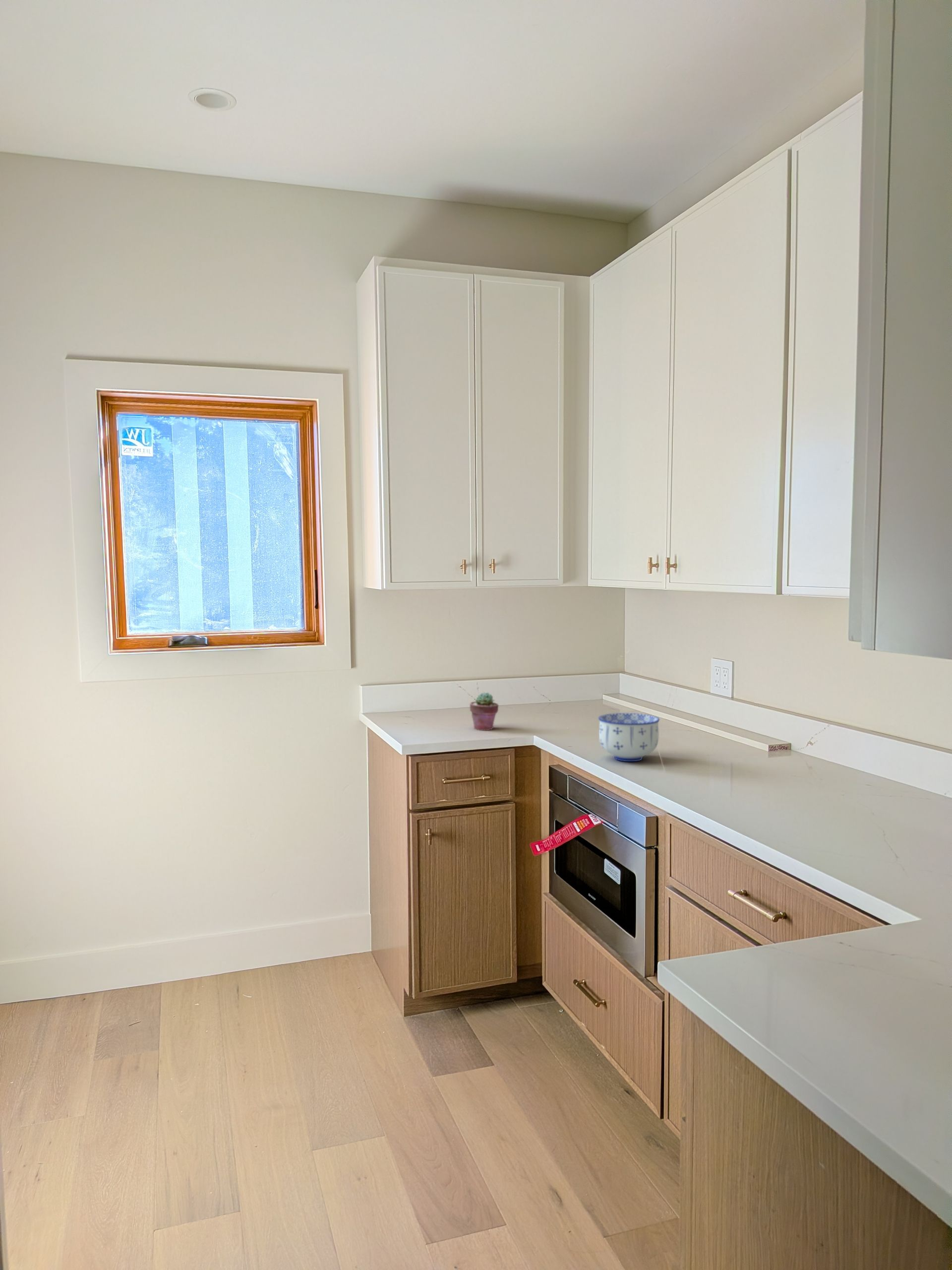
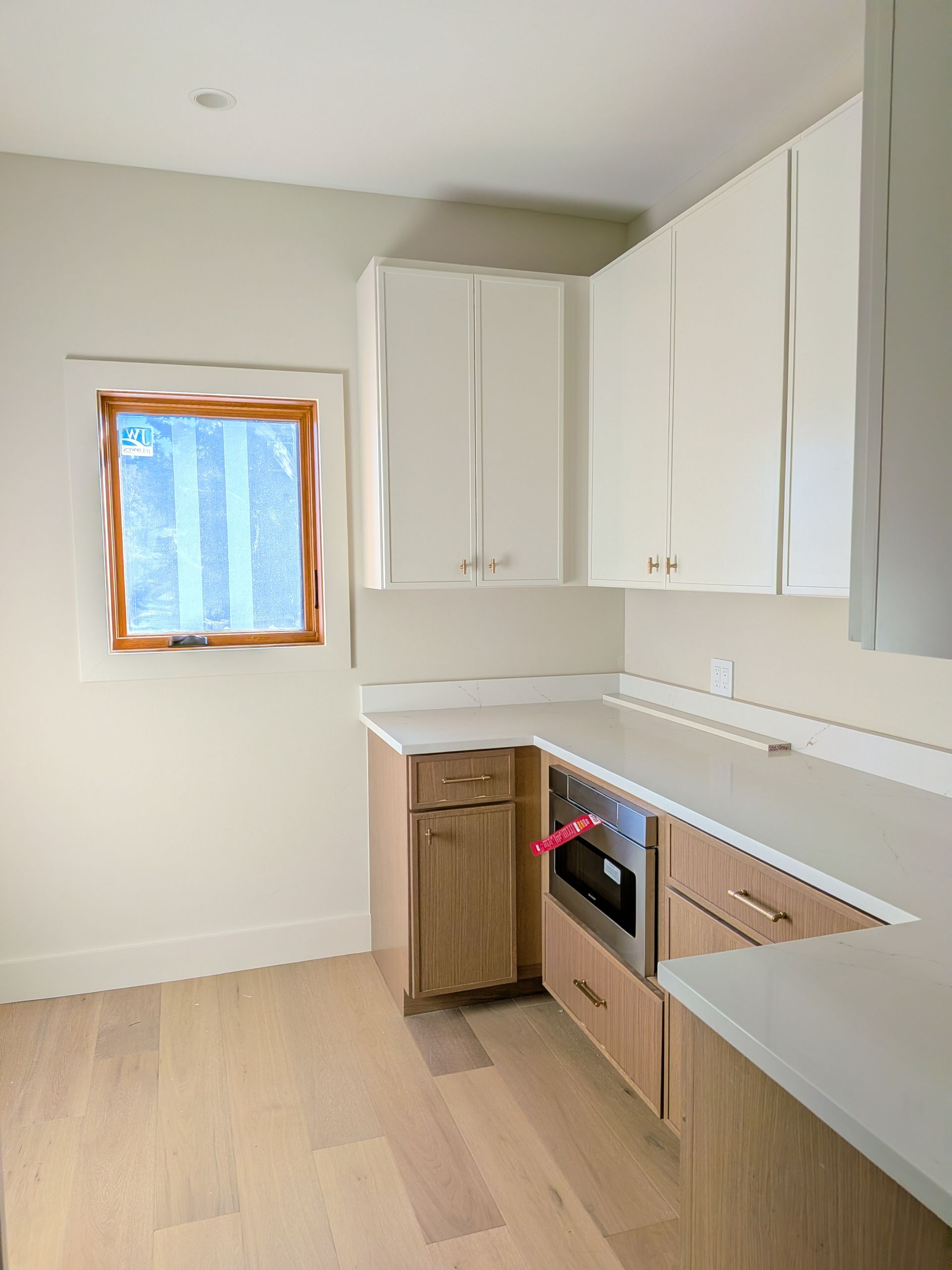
- potted succulent (484, 711)
- bowl (628, 738)
